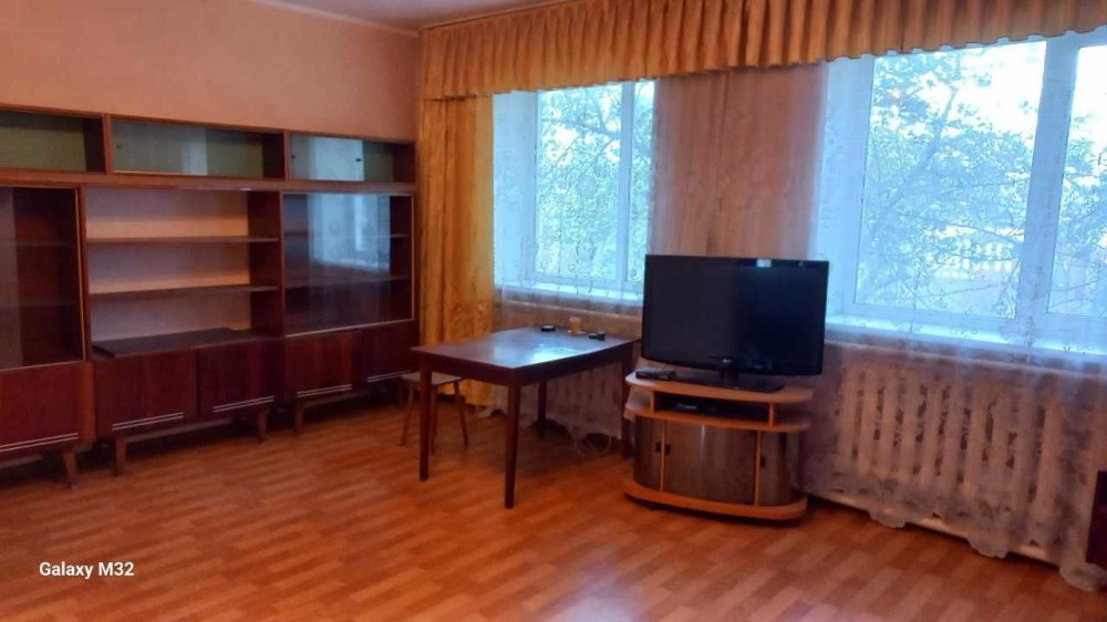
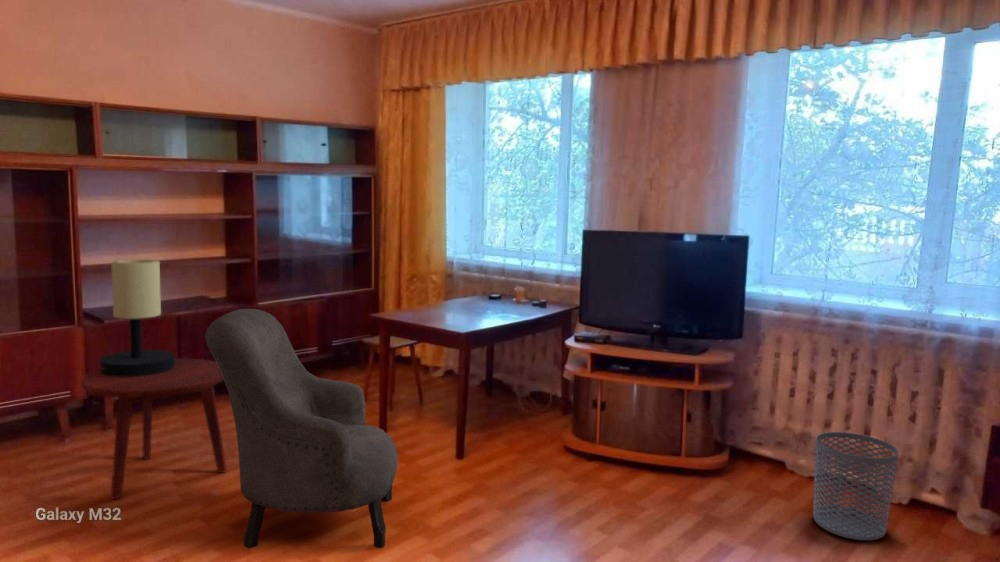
+ table lamp (136, 315)
+ side table (151, 424)
+ armchair (307, 419)
+ waste bin (852, 485)
